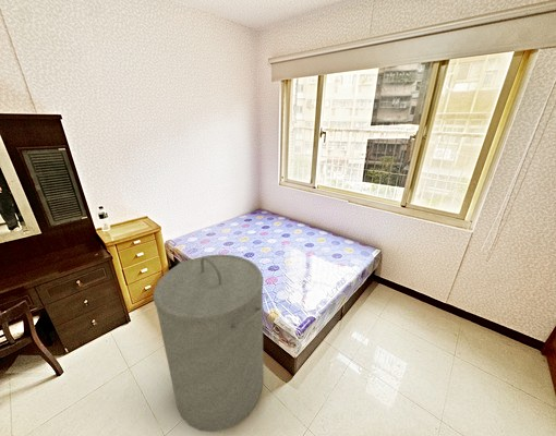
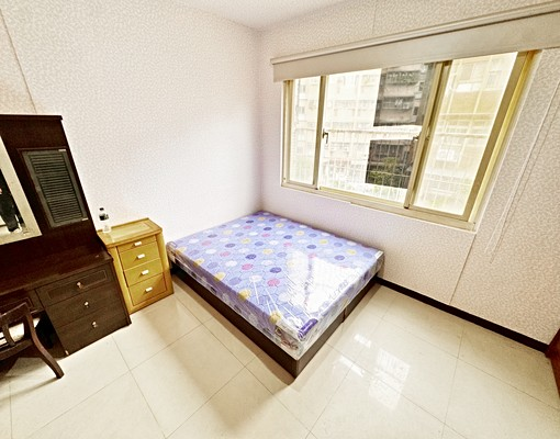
- laundry hamper (216, 327)
